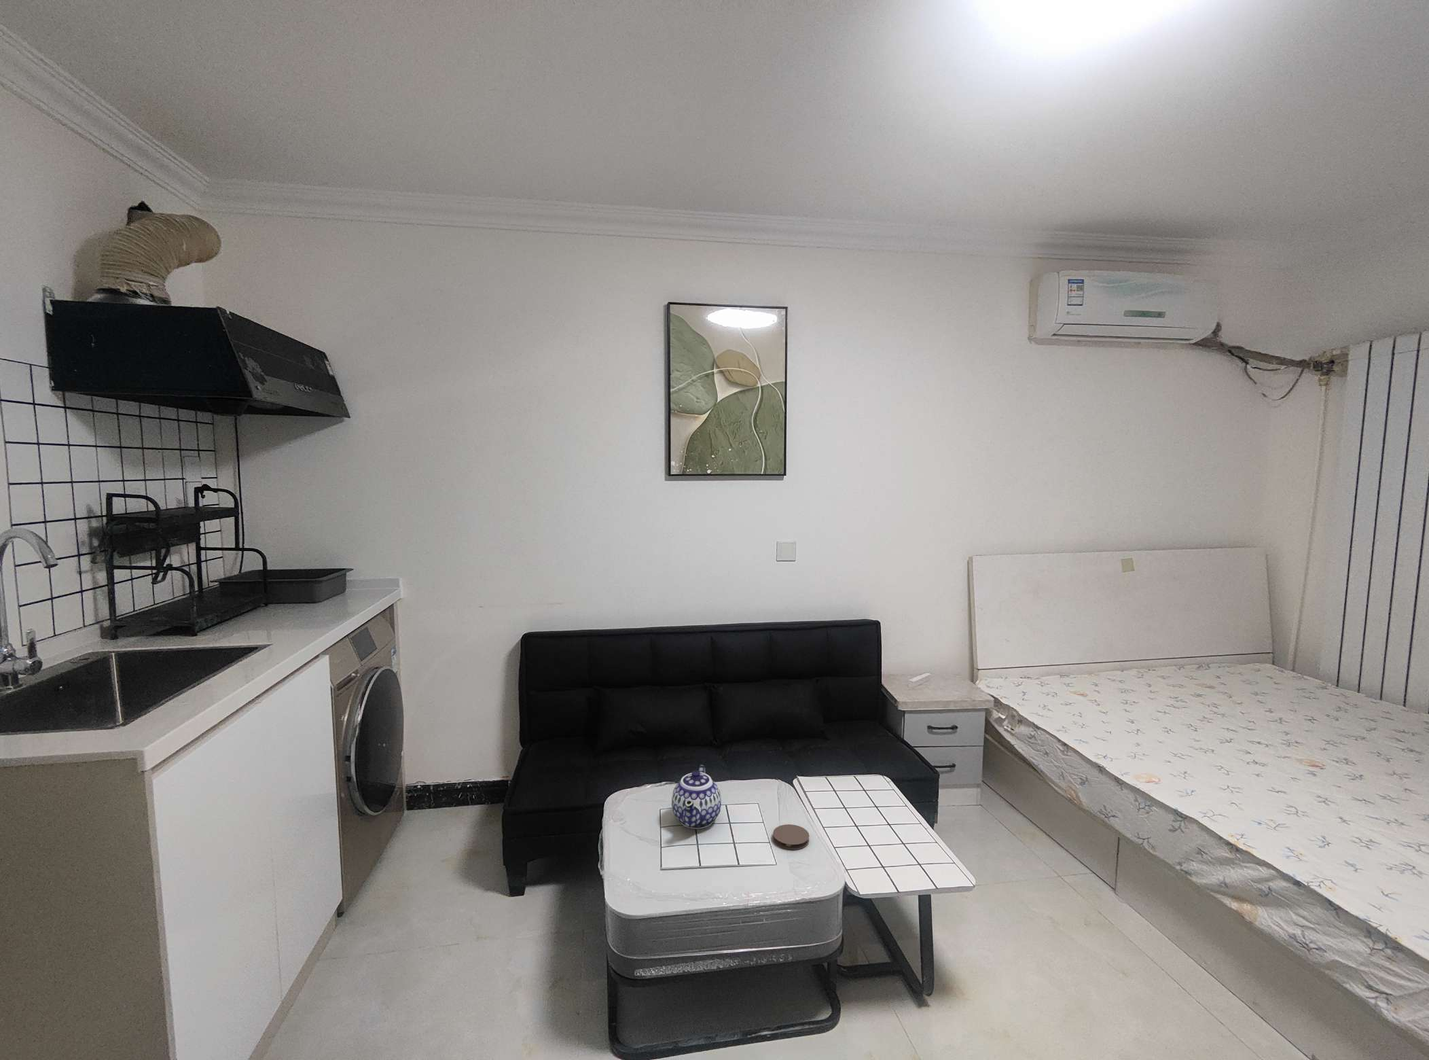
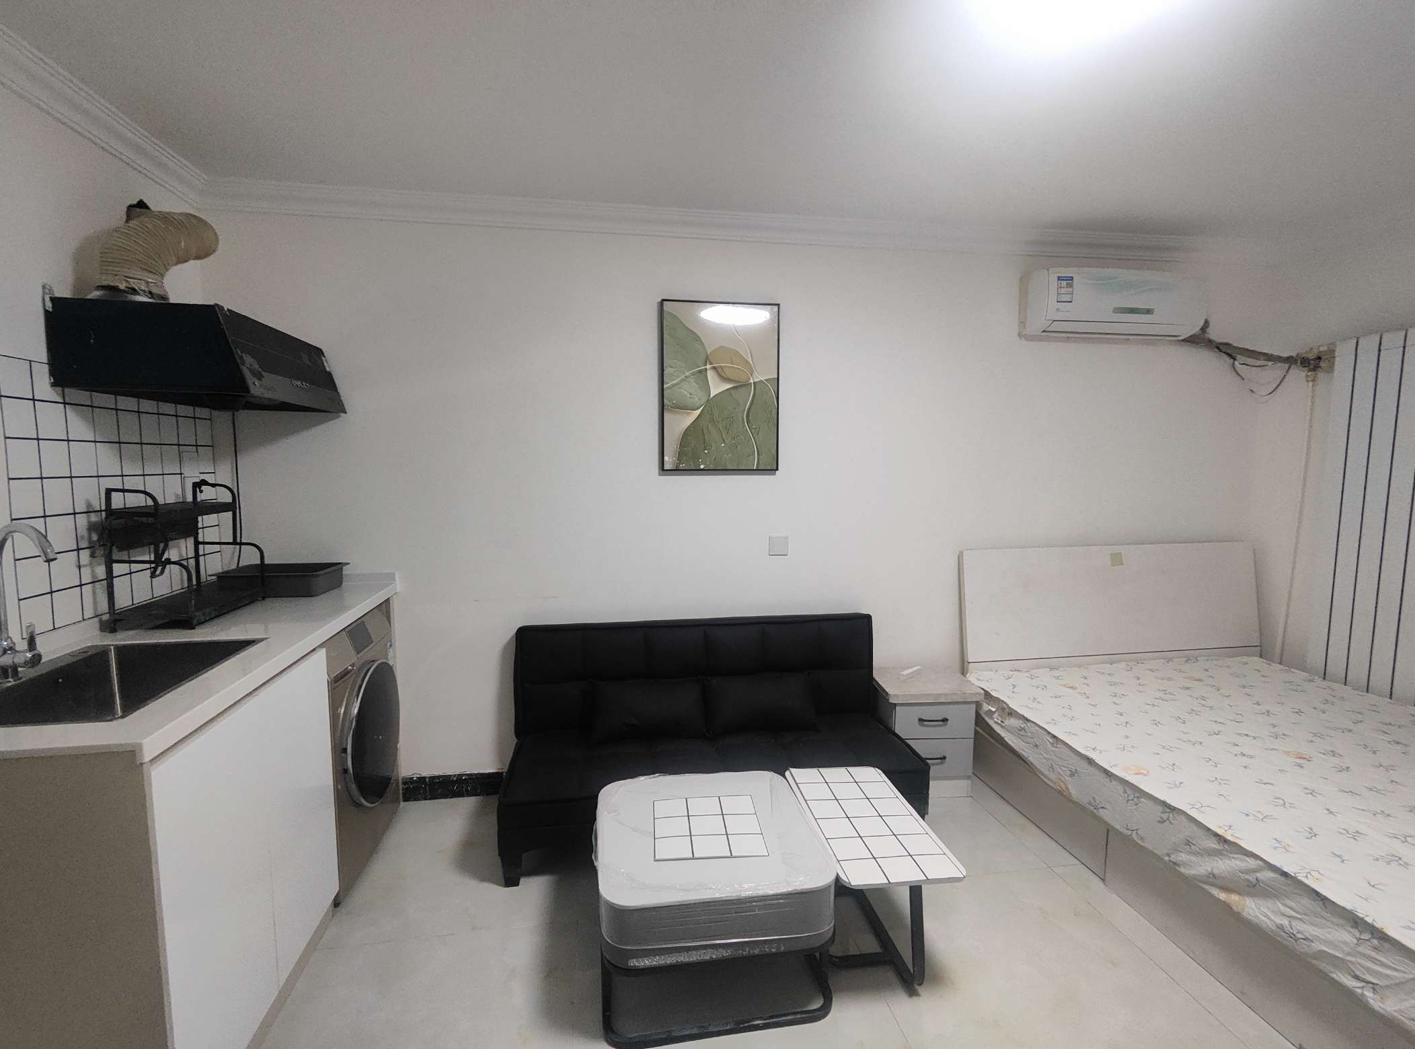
- teapot (697, 795)
- coaster (790, 836)
